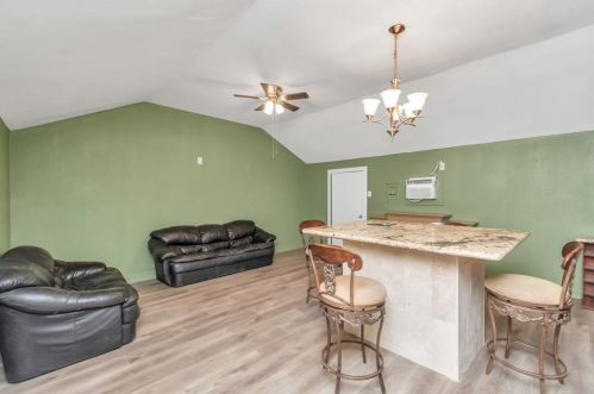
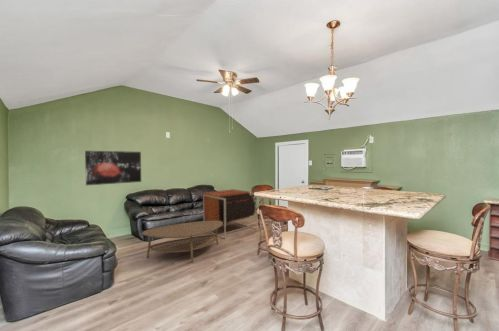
+ wall art (115, 167)
+ side table (230, 211)
+ coffee table (186, 241)
